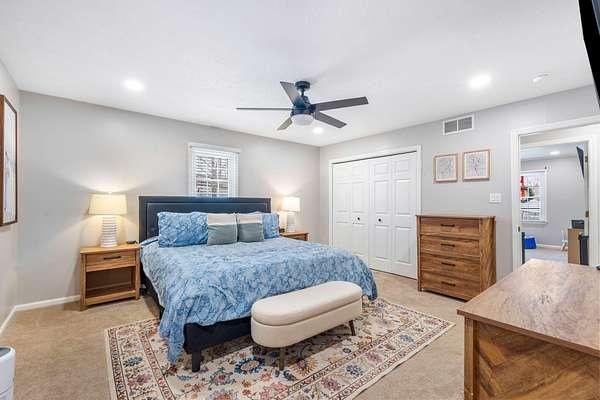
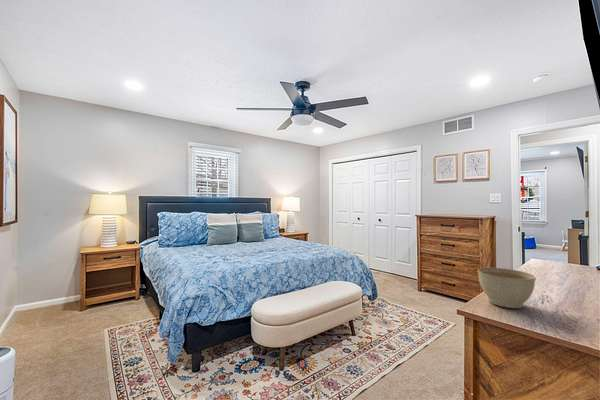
+ planter bowl (505, 288)
